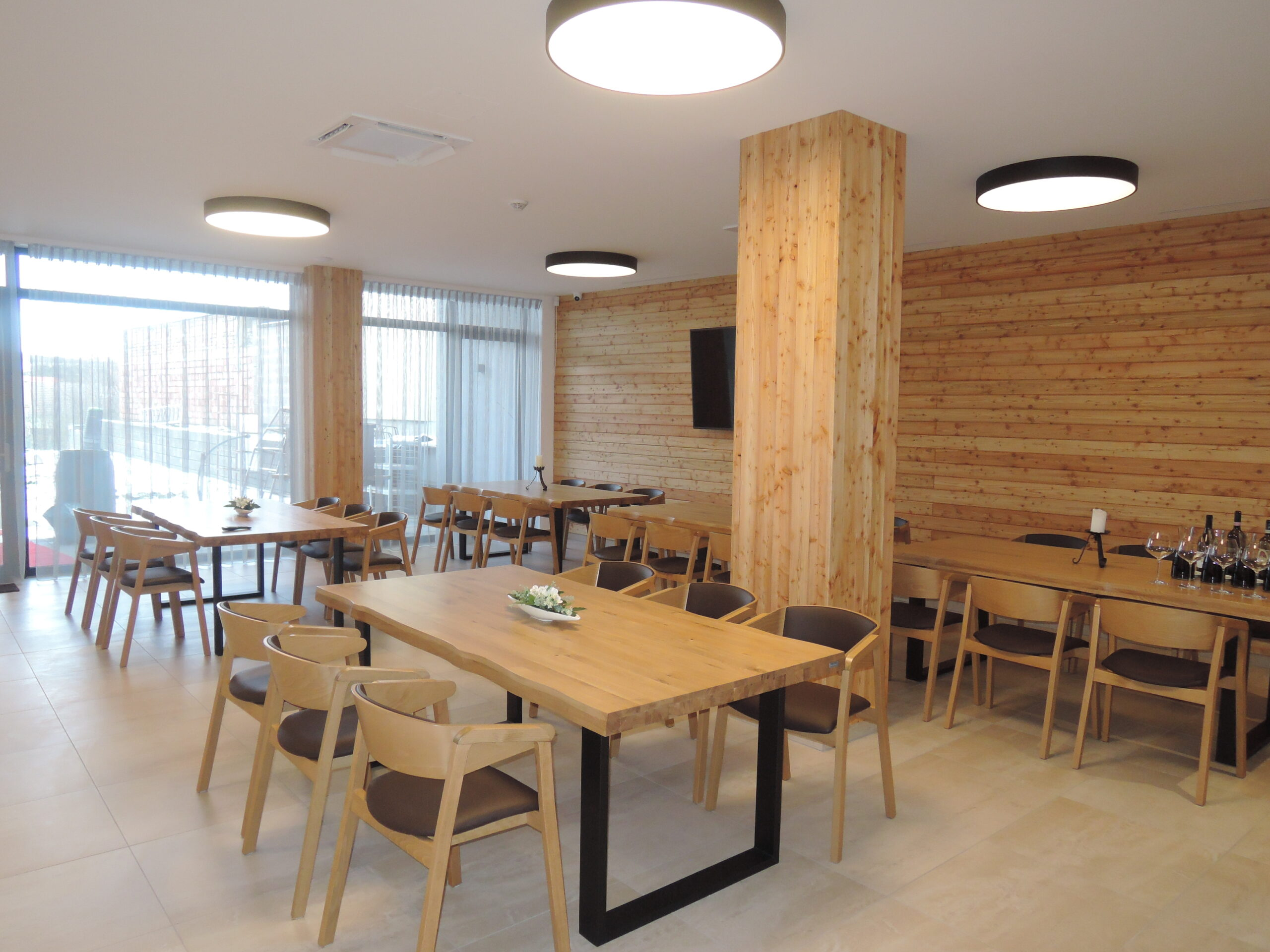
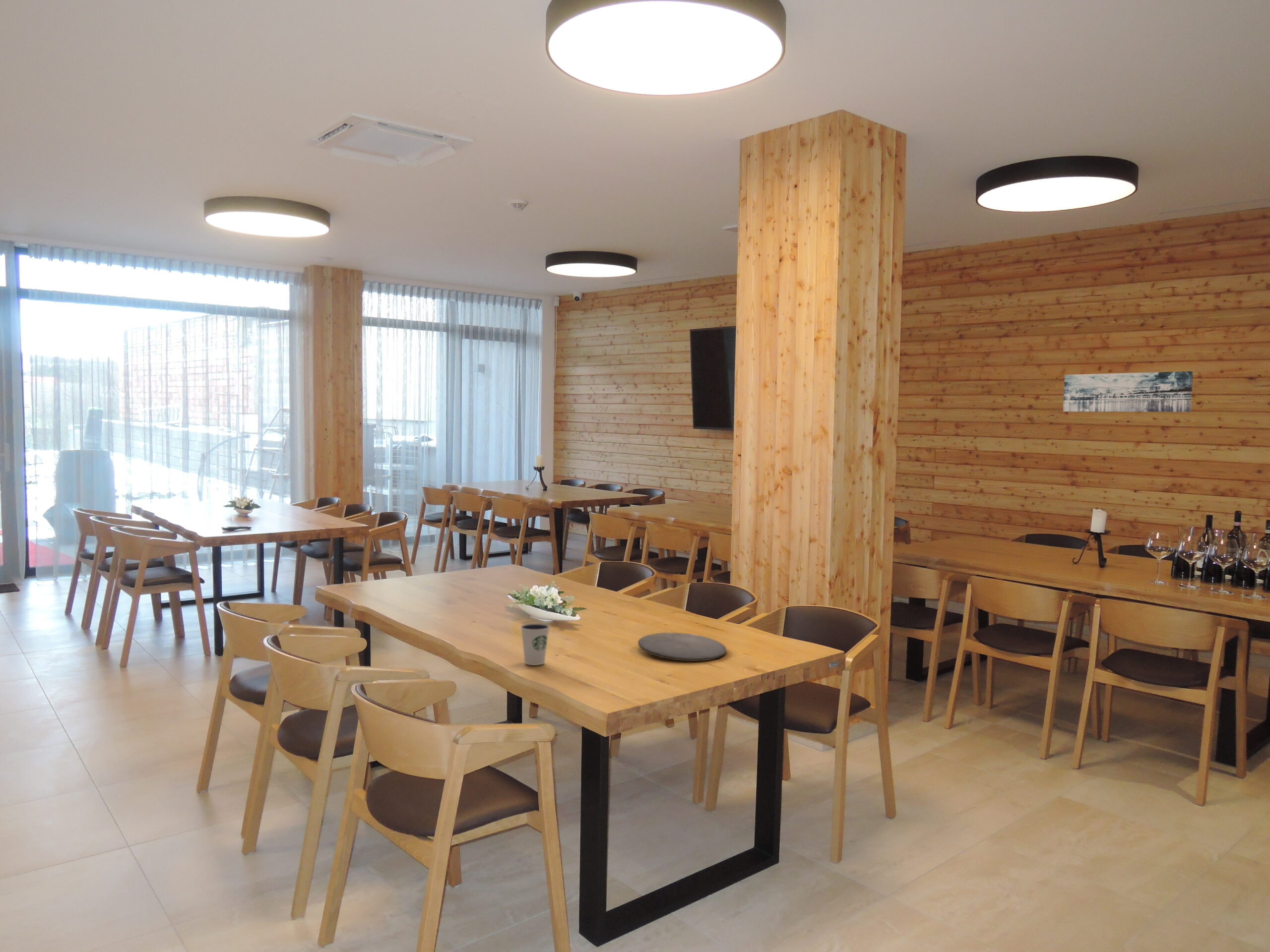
+ dixie cup (535, 645)
+ plate (682, 646)
+ wall art (1125, 392)
